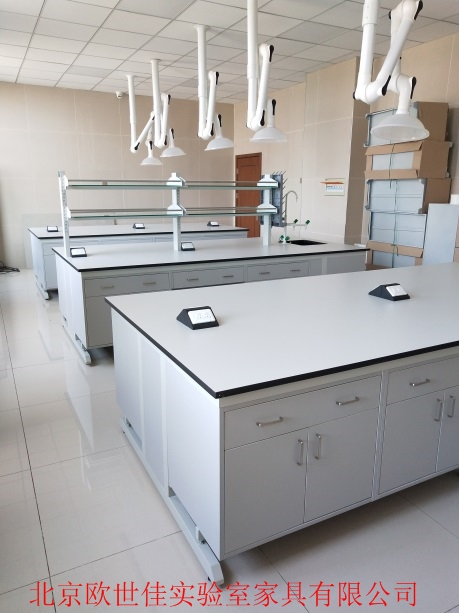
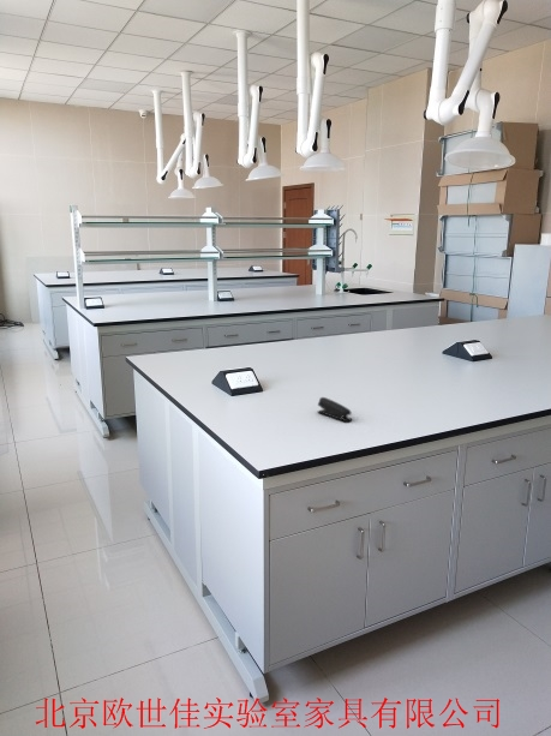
+ stapler (334, 408)
